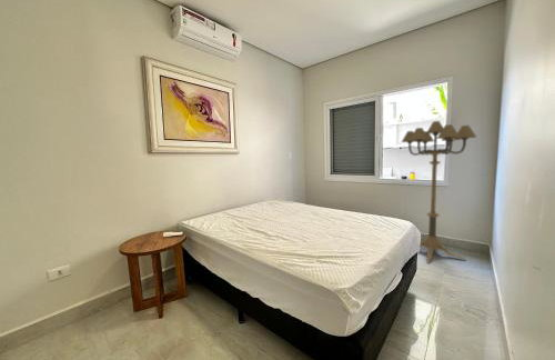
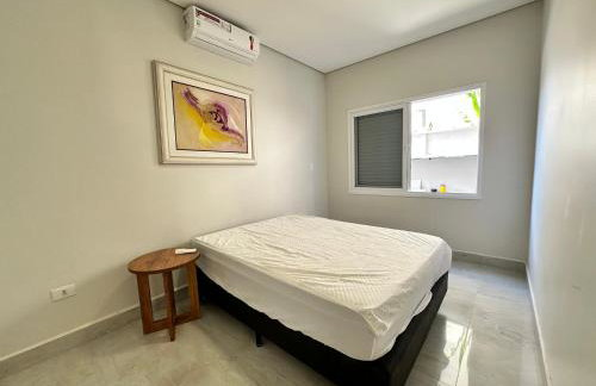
- floor lamp (433, 188)
